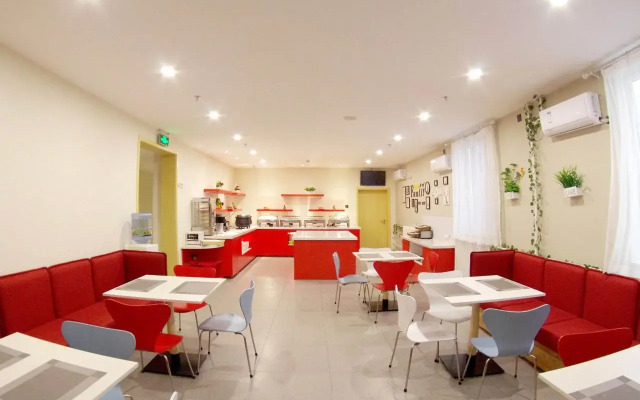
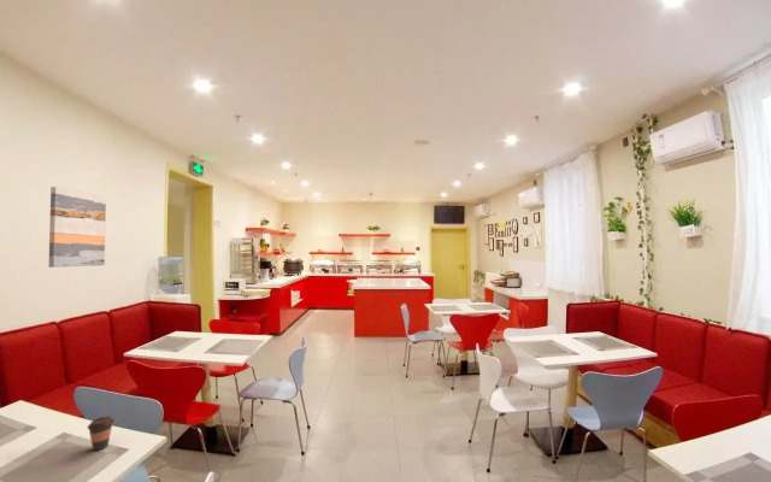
+ coffee cup (100, 433)
+ wall art (80, 229)
